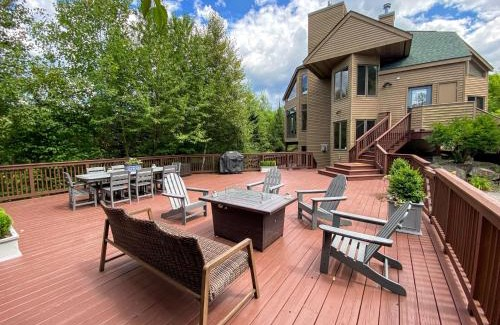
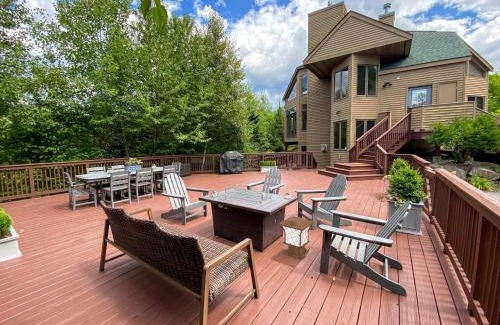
+ lantern (296, 236)
